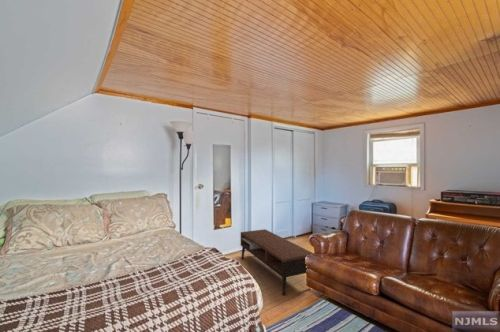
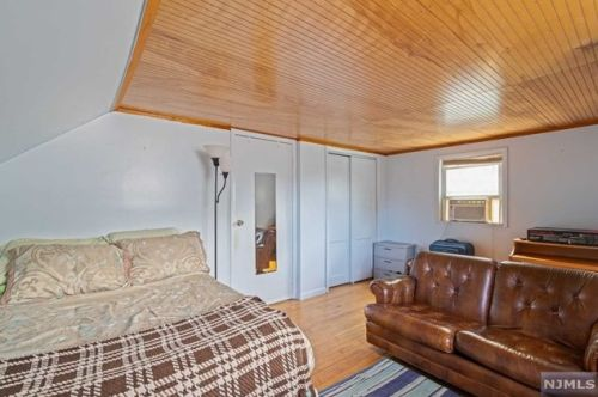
- coffee table (272, 256)
